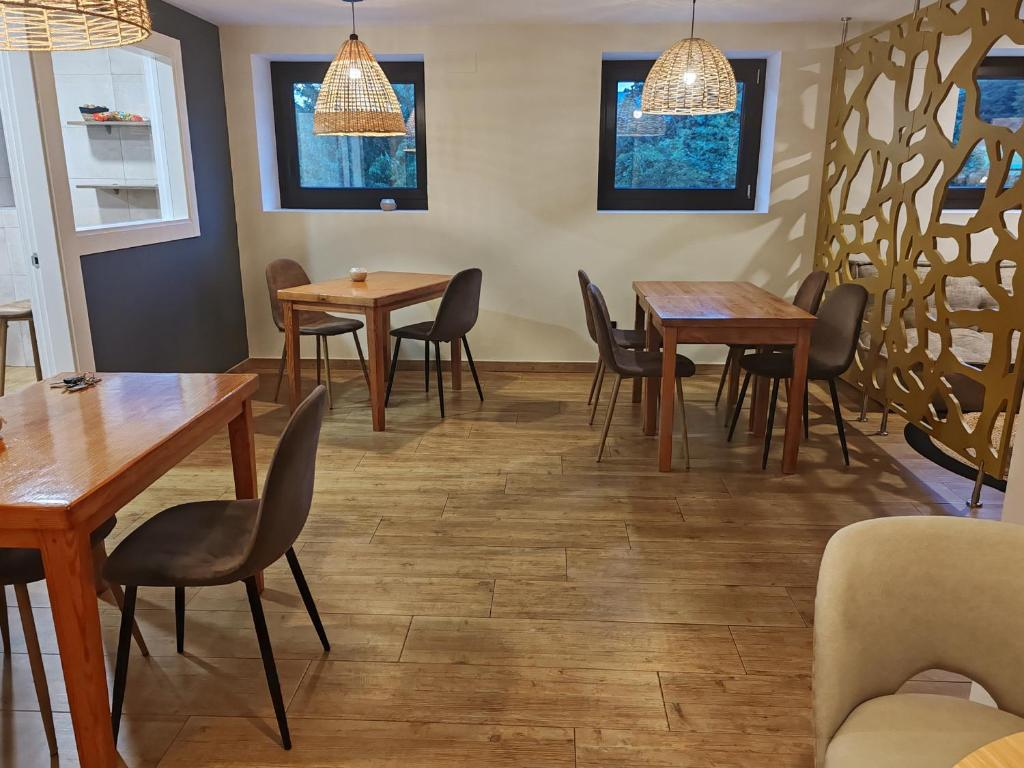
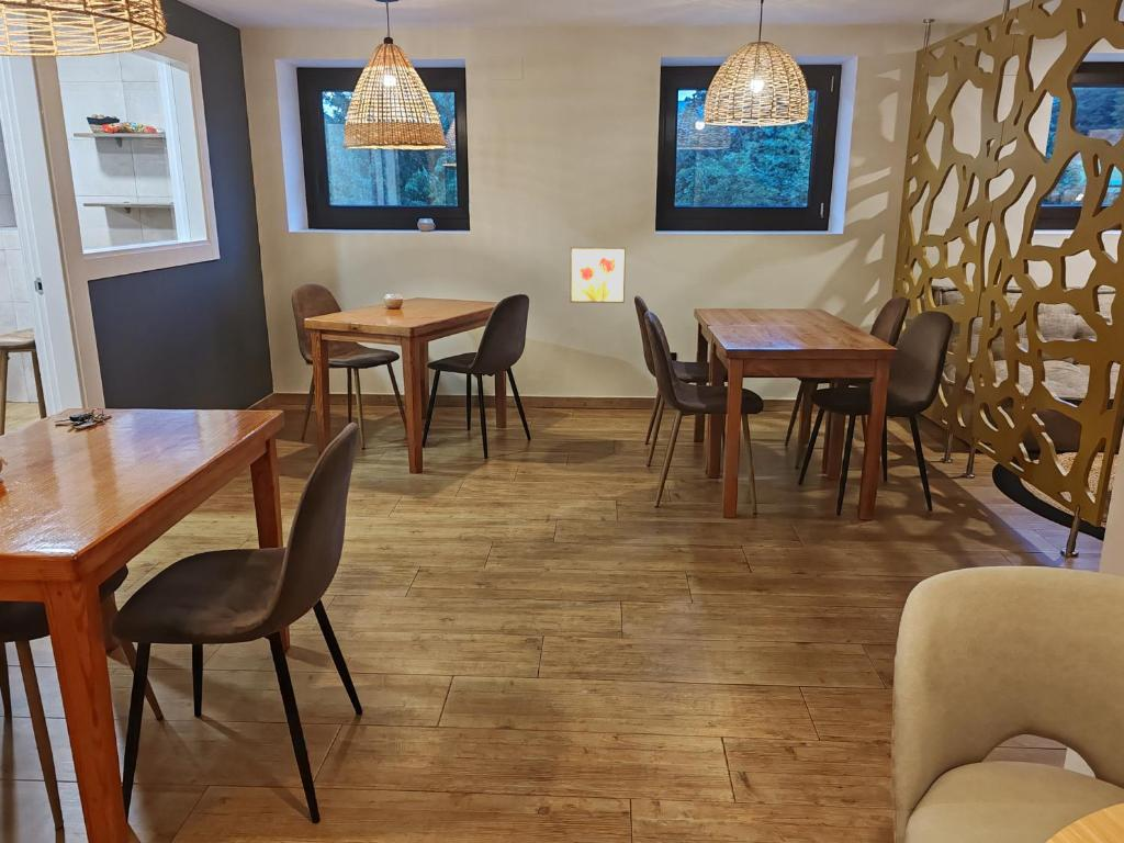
+ wall art (597, 274)
